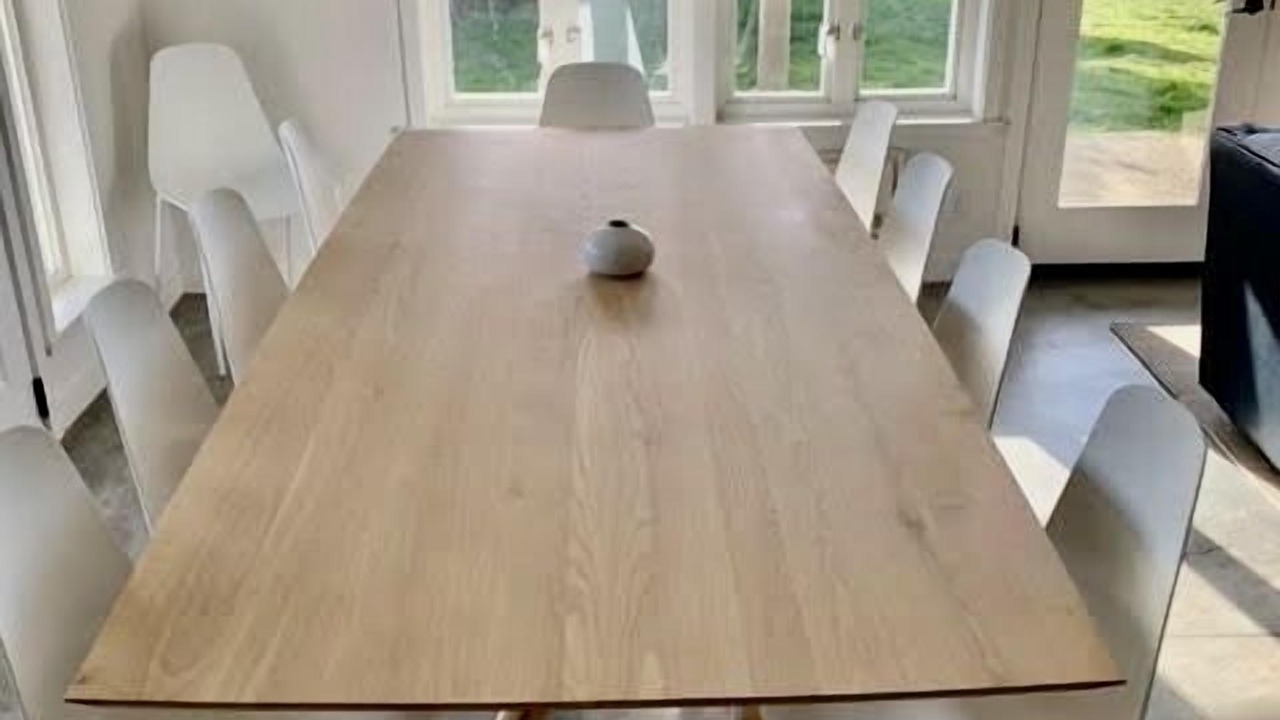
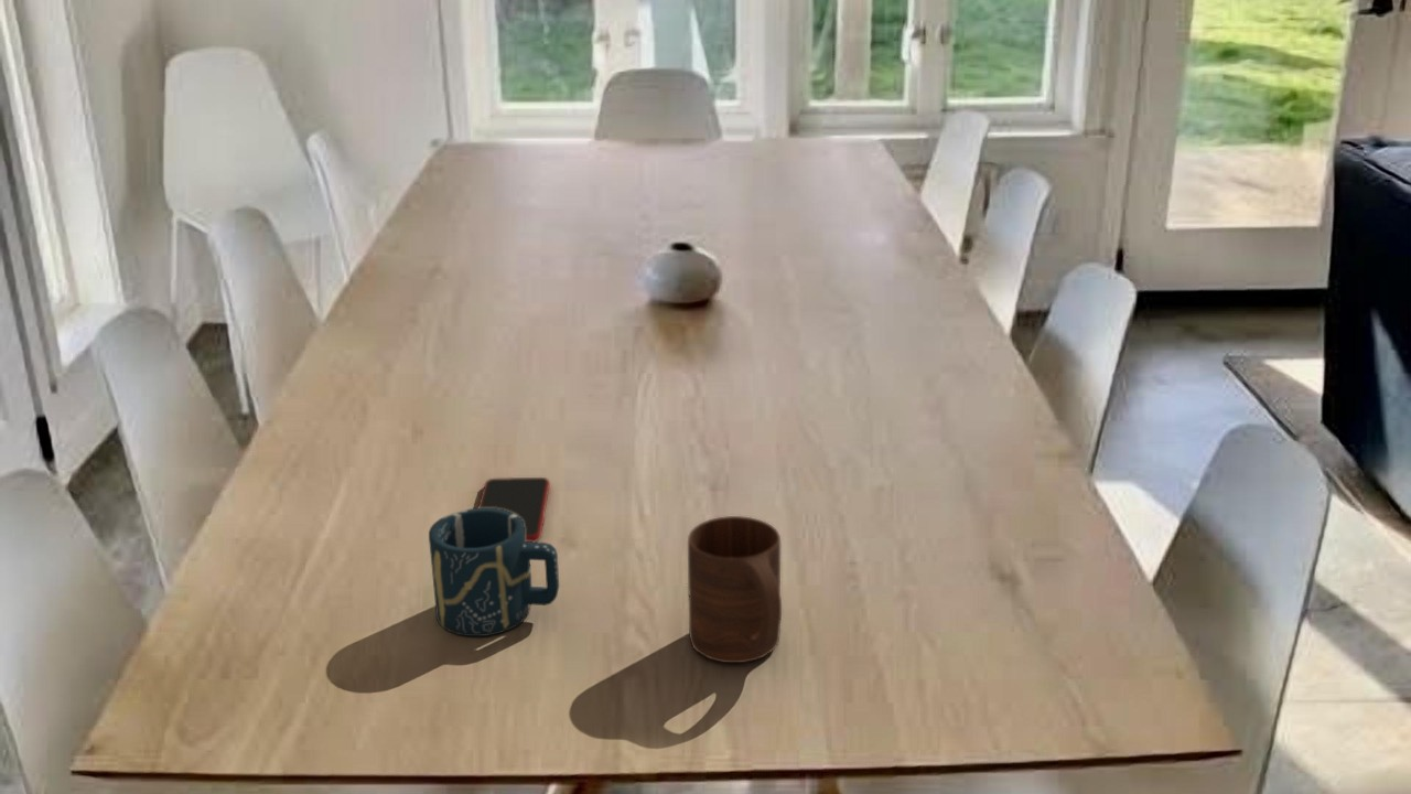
+ cup (495, 571)
+ smartphone (511, 508)
+ cup (744, 594)
